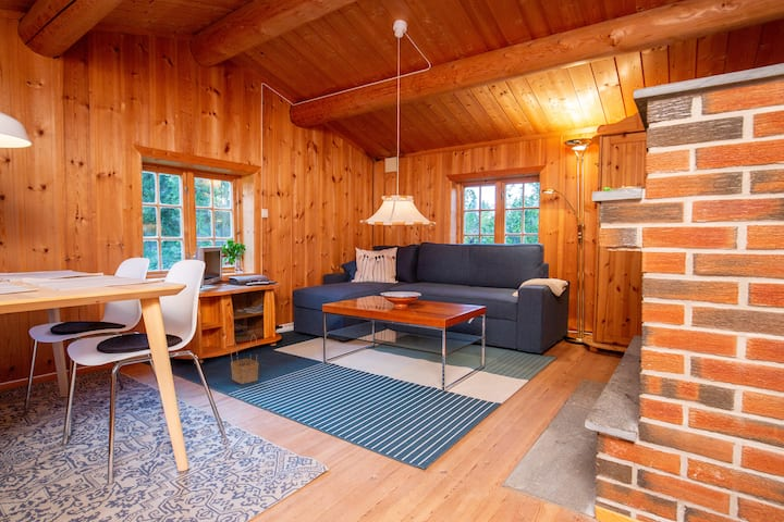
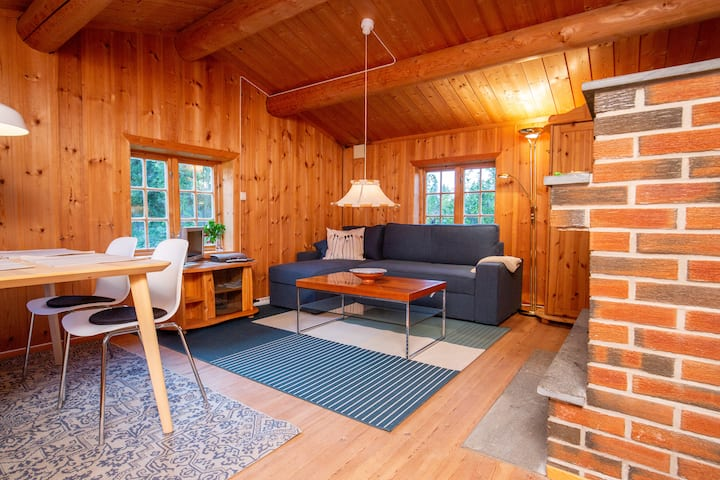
- basket (244, 359)
